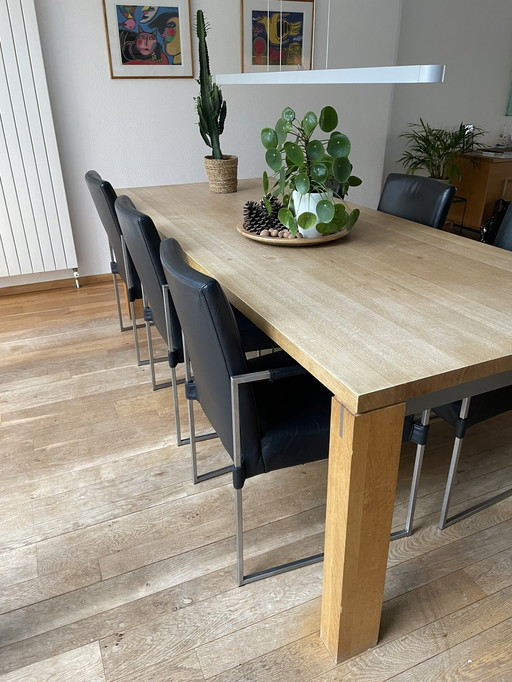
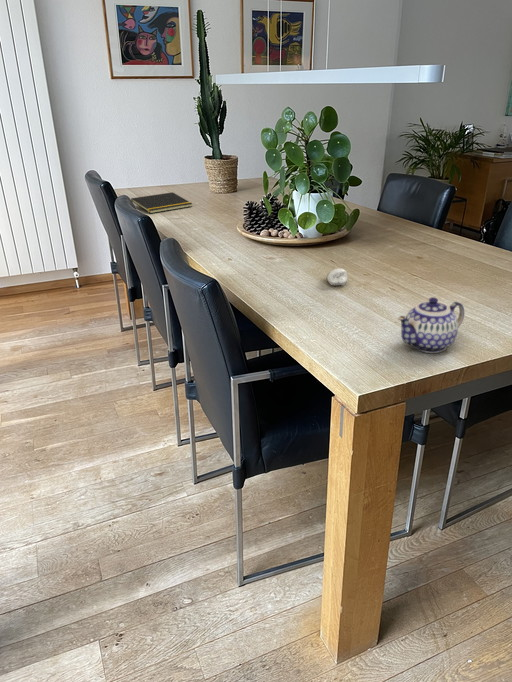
+ teapot (431, 322)
+ tooth (335, 274)
+ notepad (162, 202)
